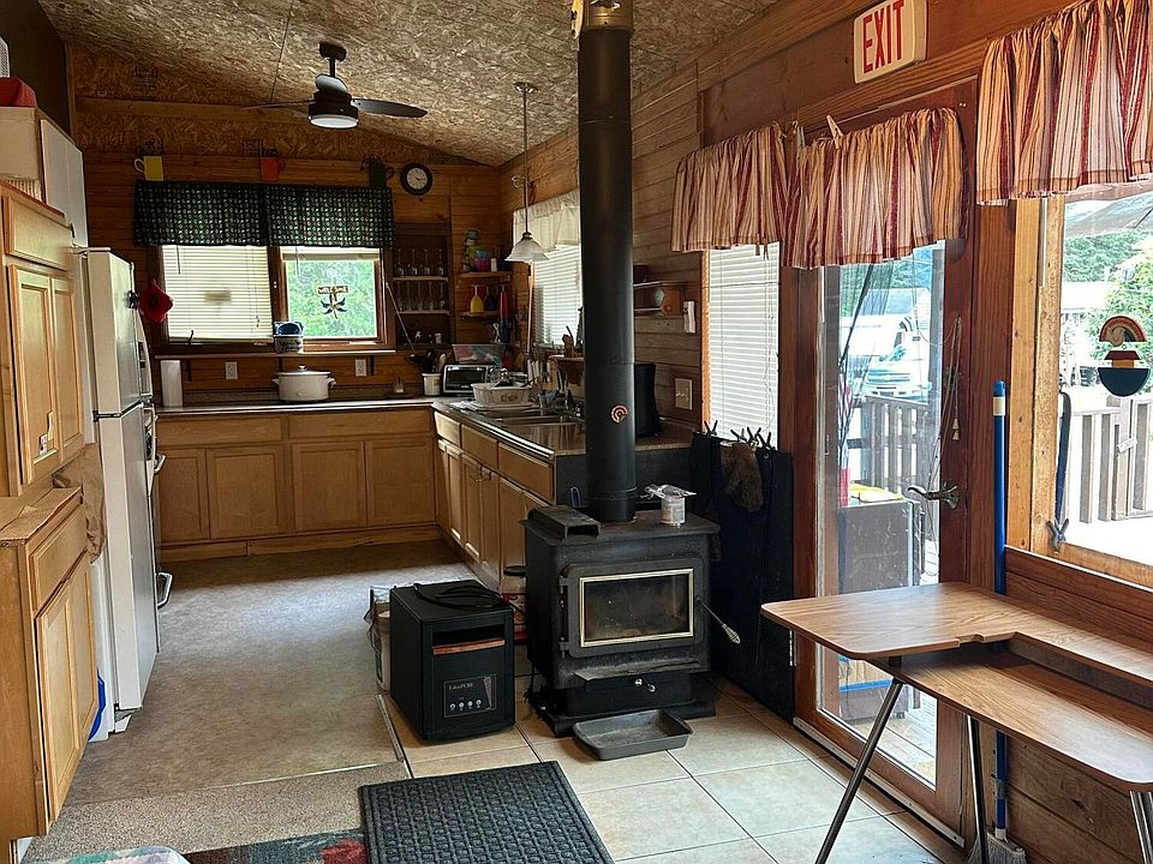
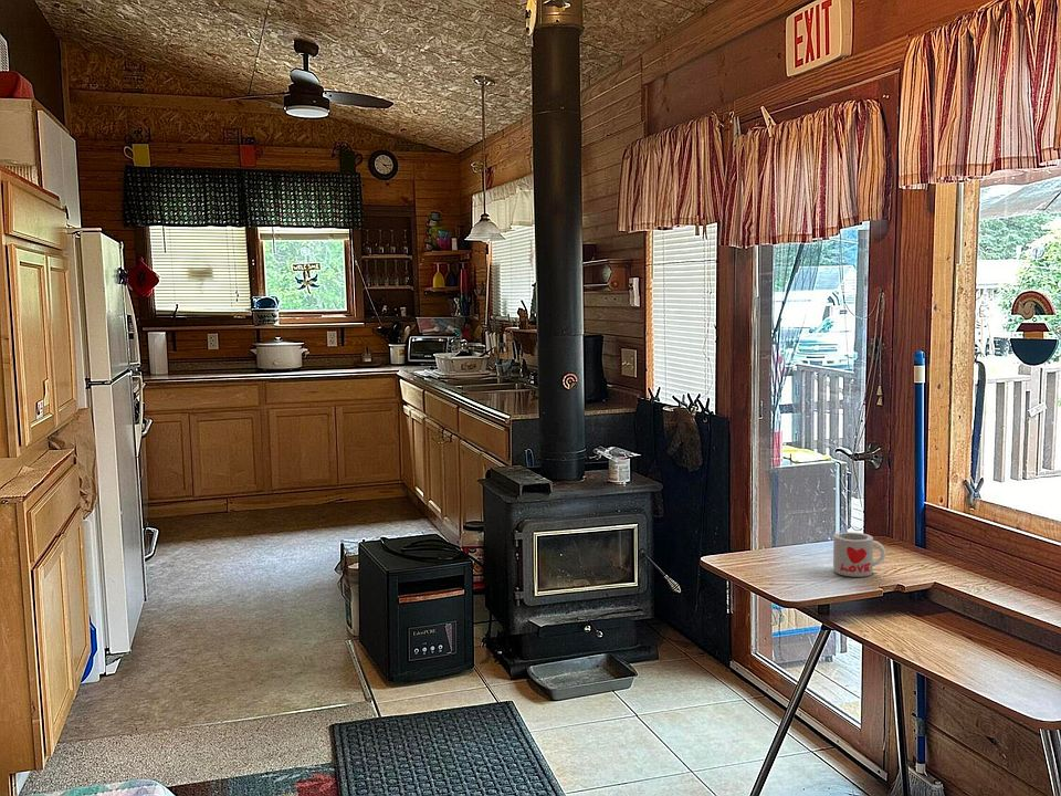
+ mug (859, 554)
